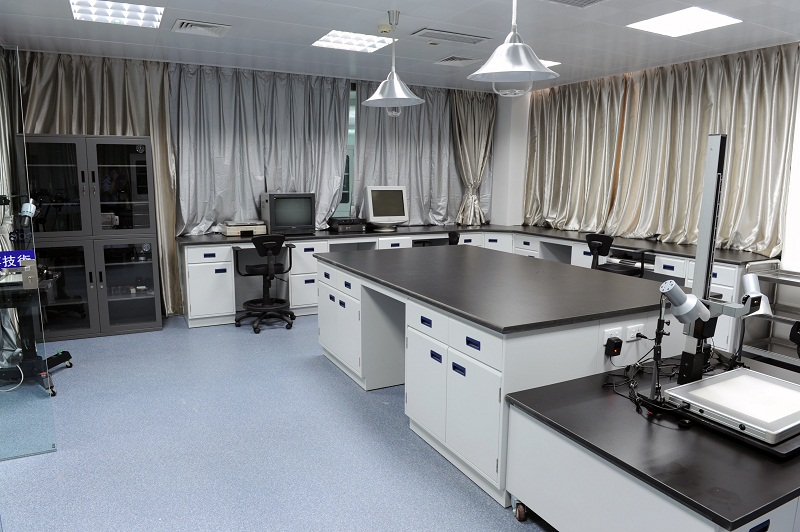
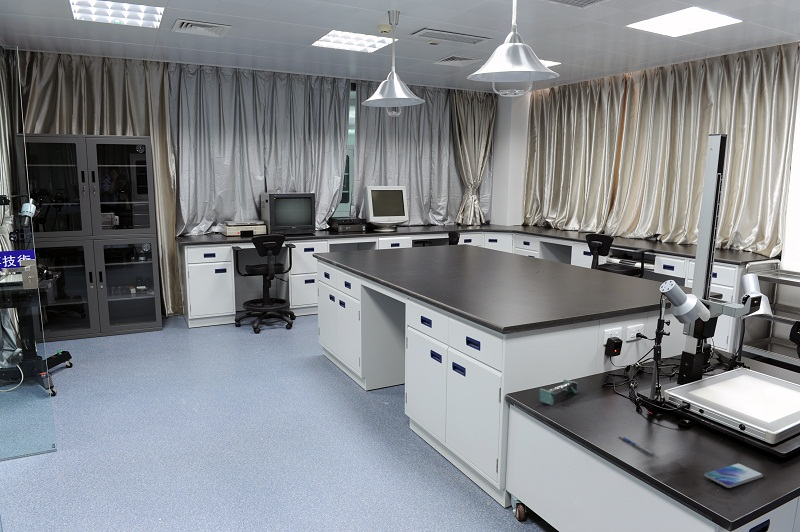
+ shelf (558, 390)
+ pen (636, 444)
+ smartphone (733, 475)
